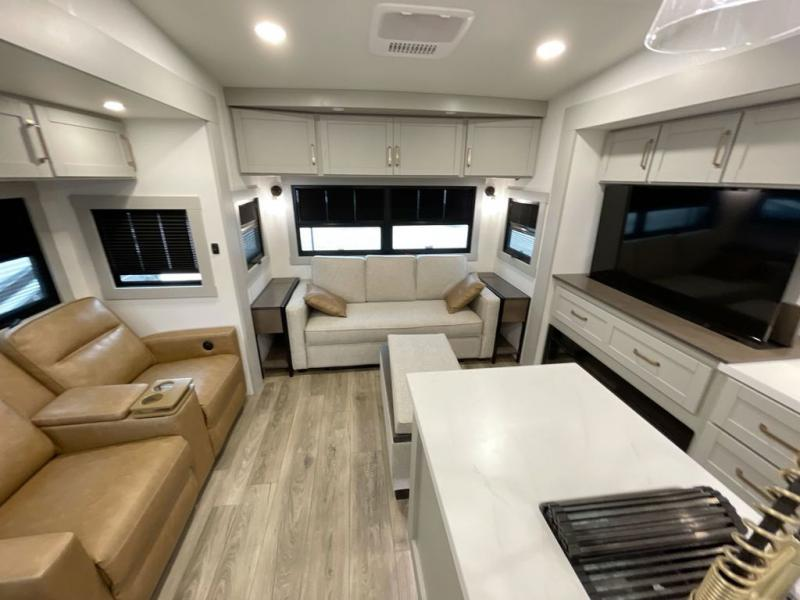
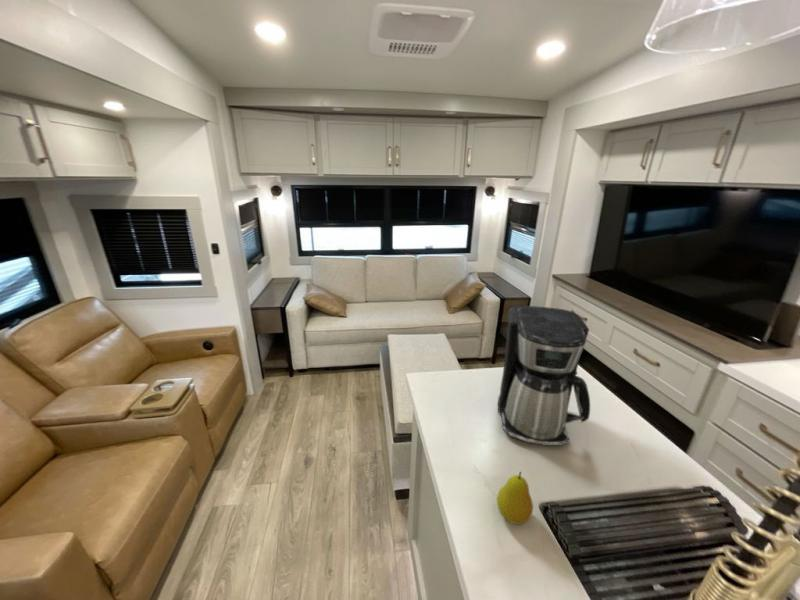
+ fruit (516, 493)
+ coffee maker (546, 366)
